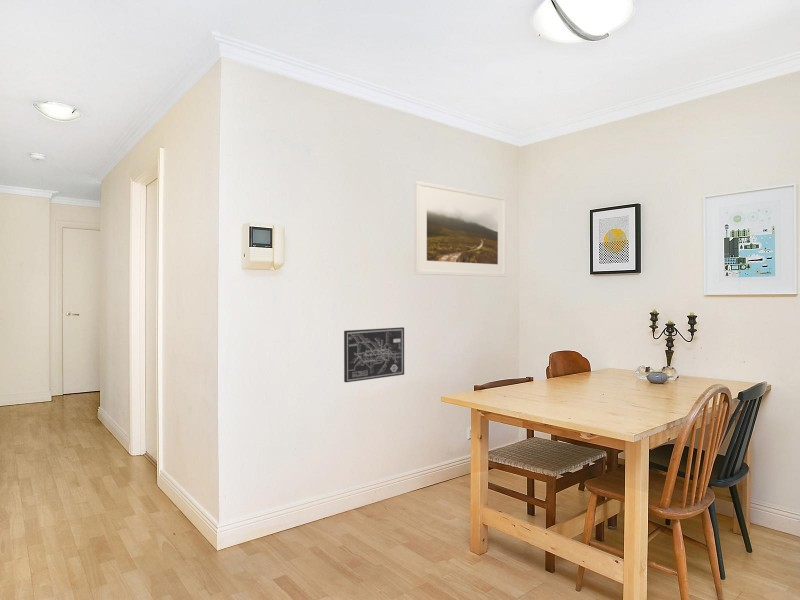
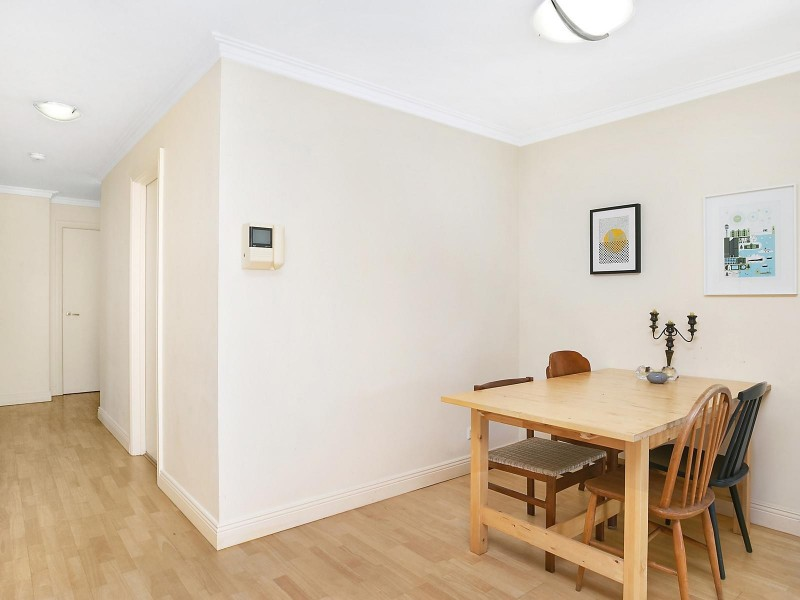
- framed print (463, 232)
- wall art (375, 353)
